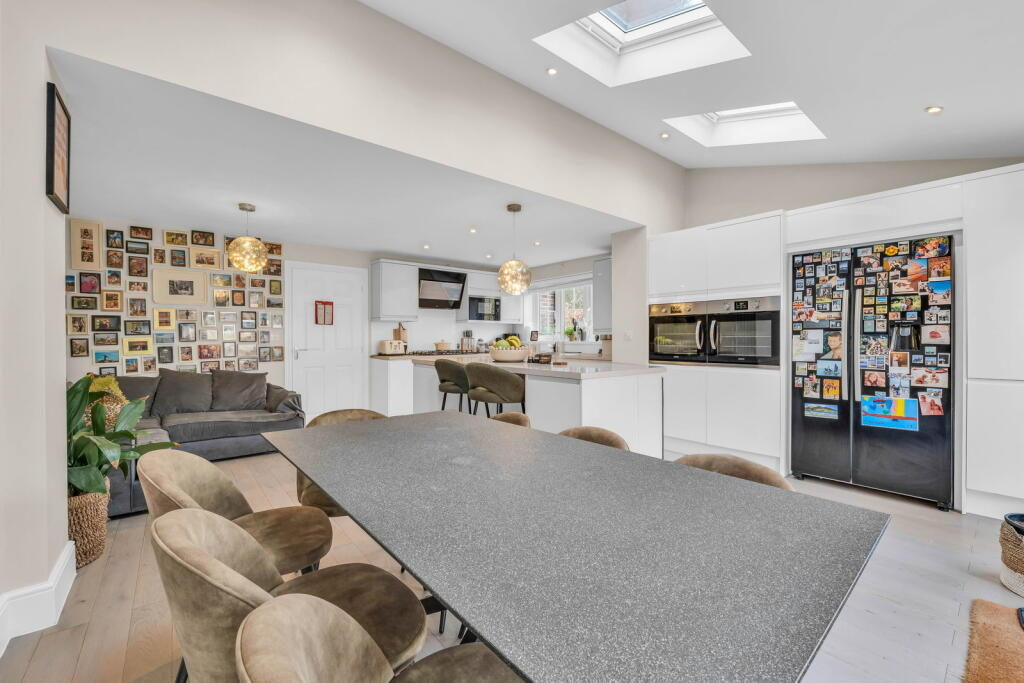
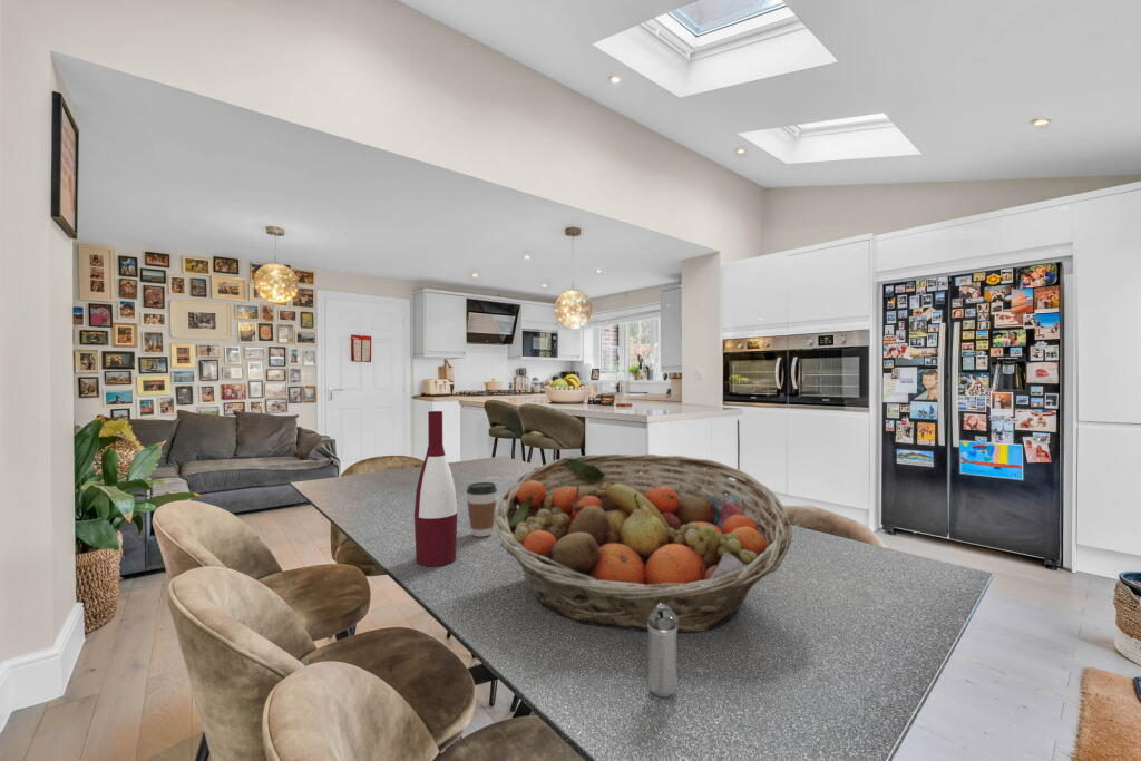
+ shaker (662, 647)
+ fruit basket (635, 528)
+ alcohol (436, 485)
+ coffee cup (481, 508)
